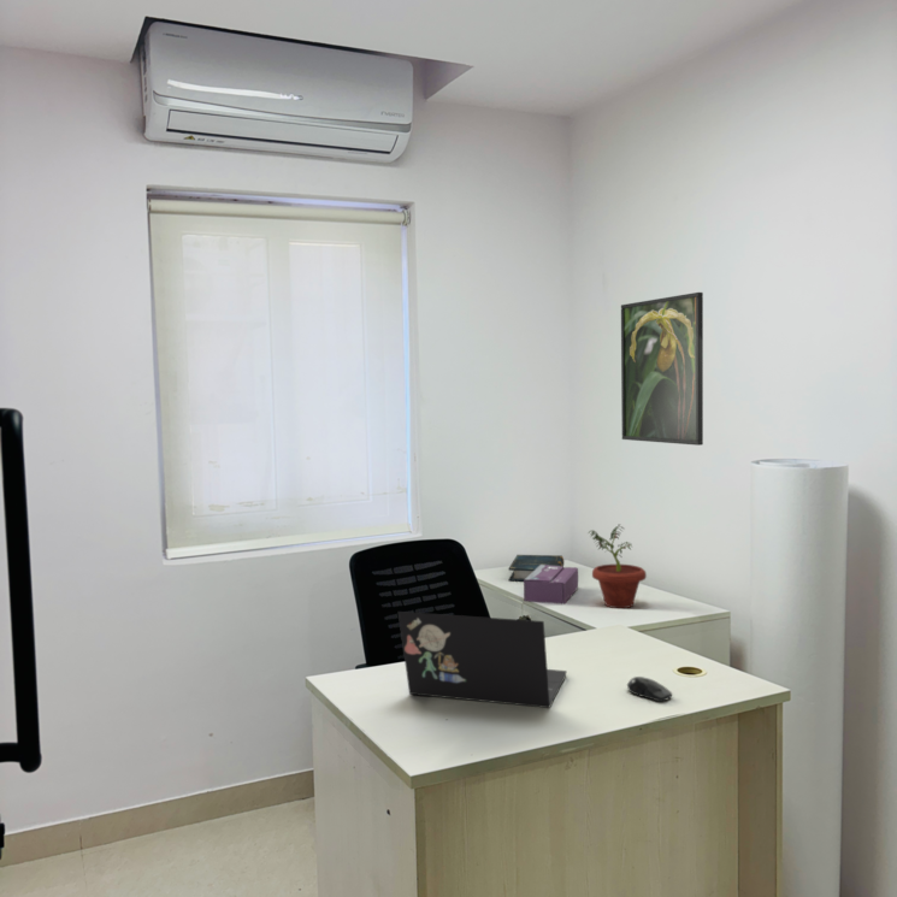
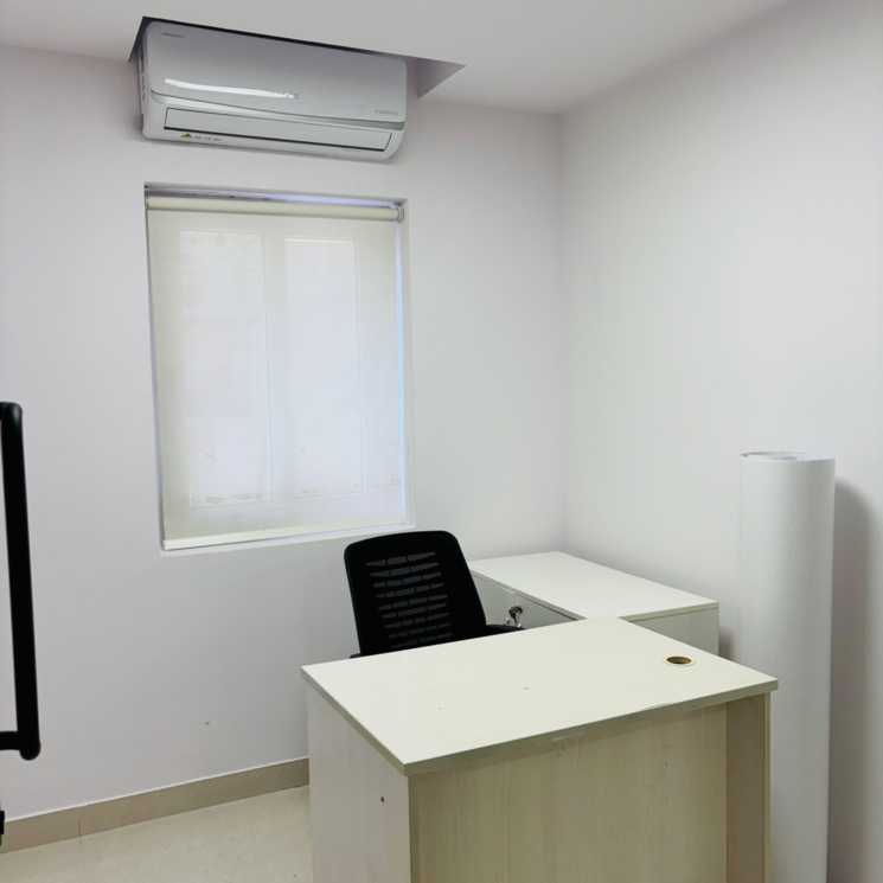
- computer mouse (649, 686)
- tissue box (551, 583)
- book (536, 567)
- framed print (659, 371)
- potted plant (616, 563)
- laptop (485, 644)
